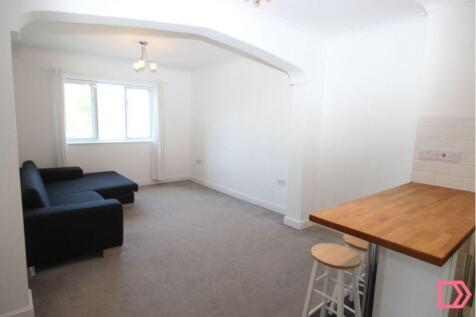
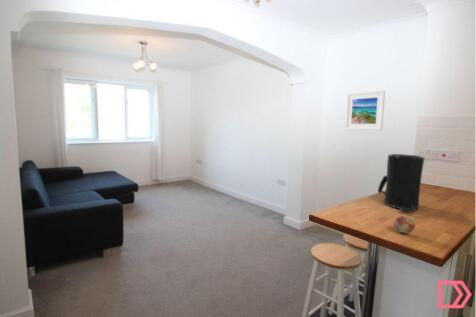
+ fruit (404, 225)
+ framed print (364, 111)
+ coffee maker (398, 180)
